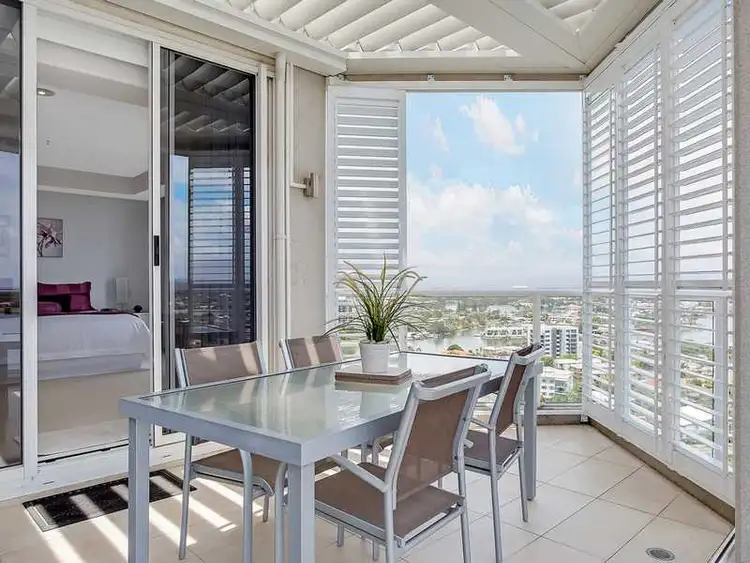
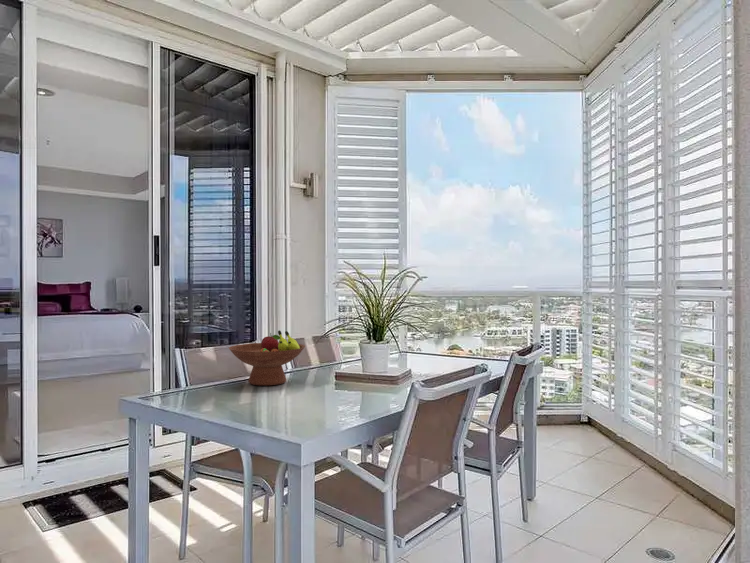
+ fruit bowl (267, 357)
